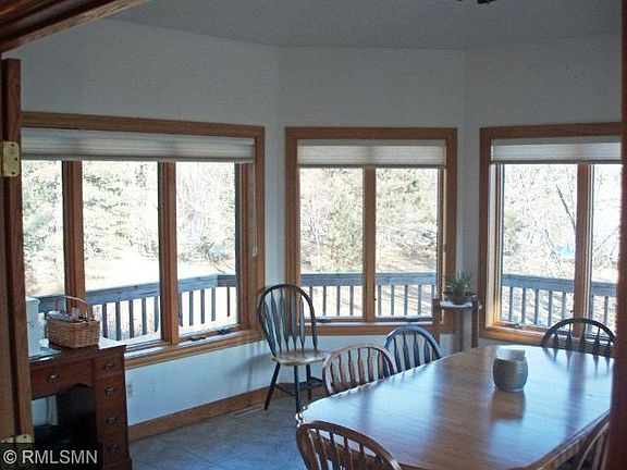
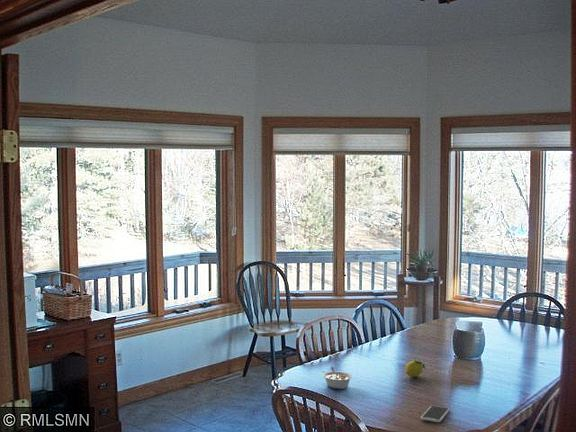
+ fruit (415, 368)
+ legume (336, 379)
+ smartphone (435, 413)
